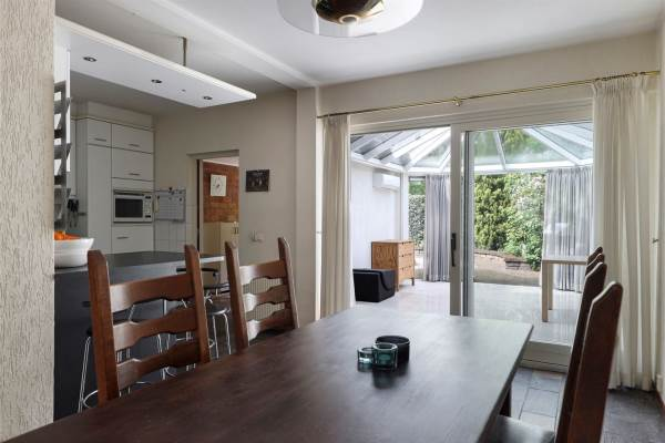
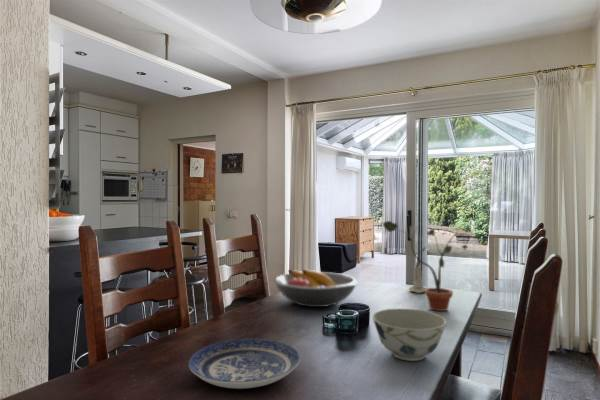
+ plate (245, 365)
+ bowl (408, 336)
+ potted plant (429, 265)
+ candle (418, 275)
+ fruit bowl (315, 287)
